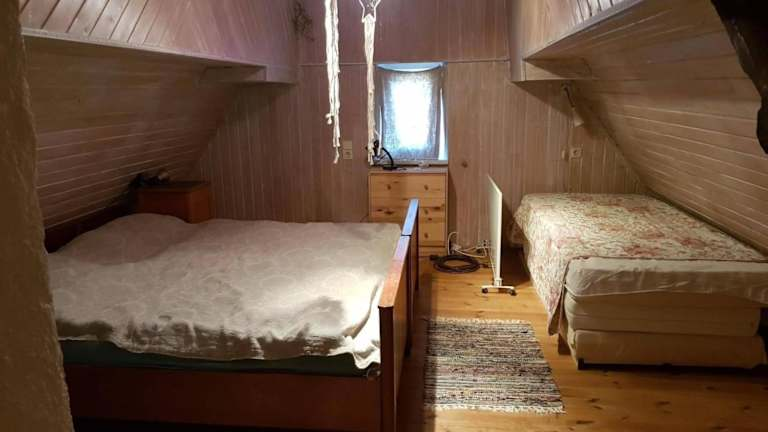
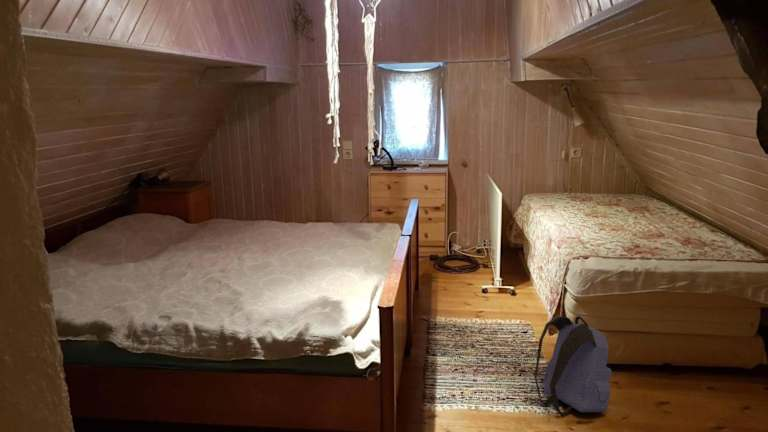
+ backpack (568, 362)
